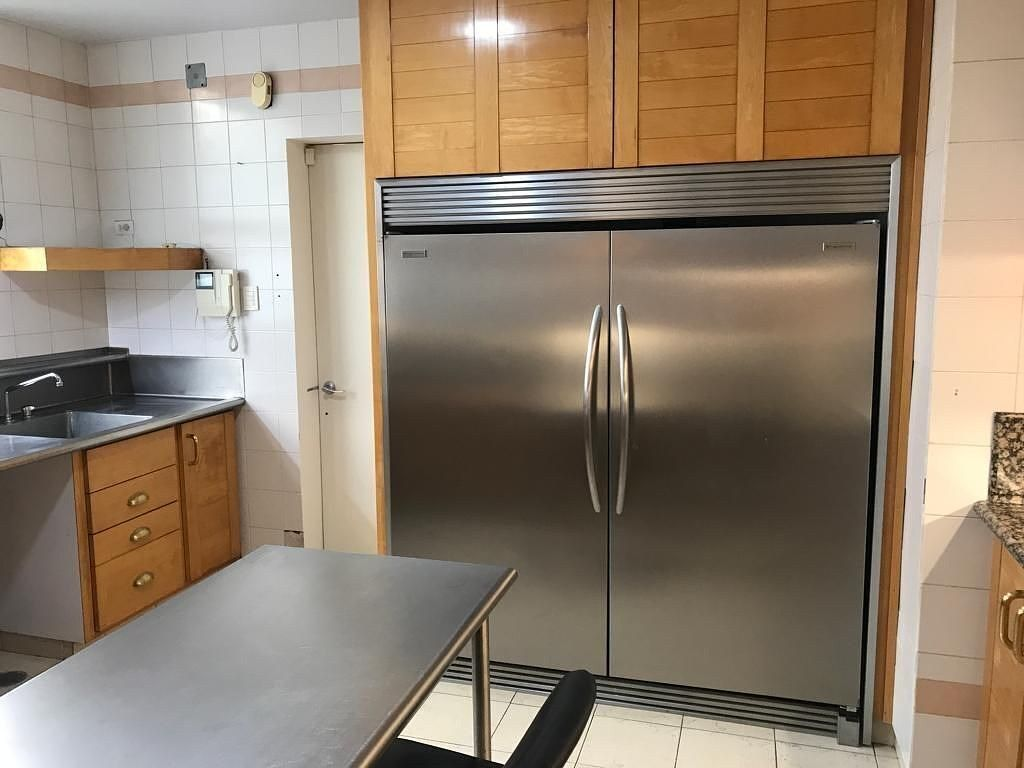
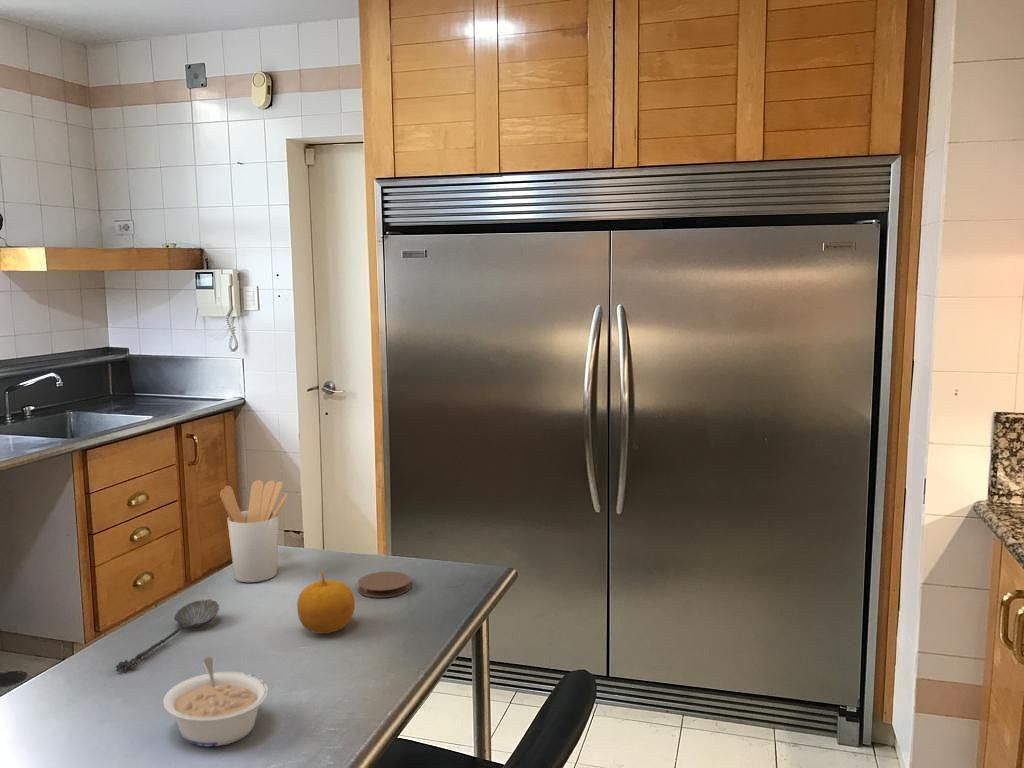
+ coaster (384, 583)
+ spoon (167, 636)
+ legume (214, 707)
+ fruit (325, 600)
+ utensil holder (258, 527)
